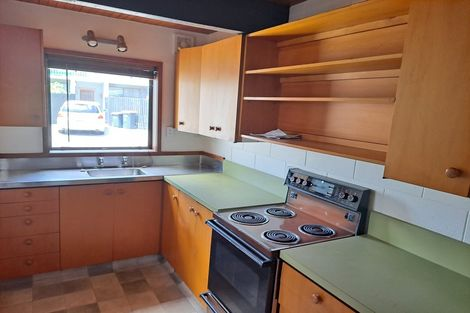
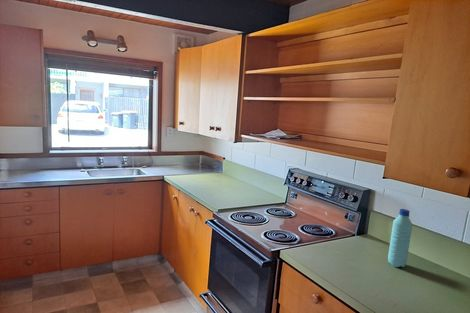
+ water bottle (400, 237)
